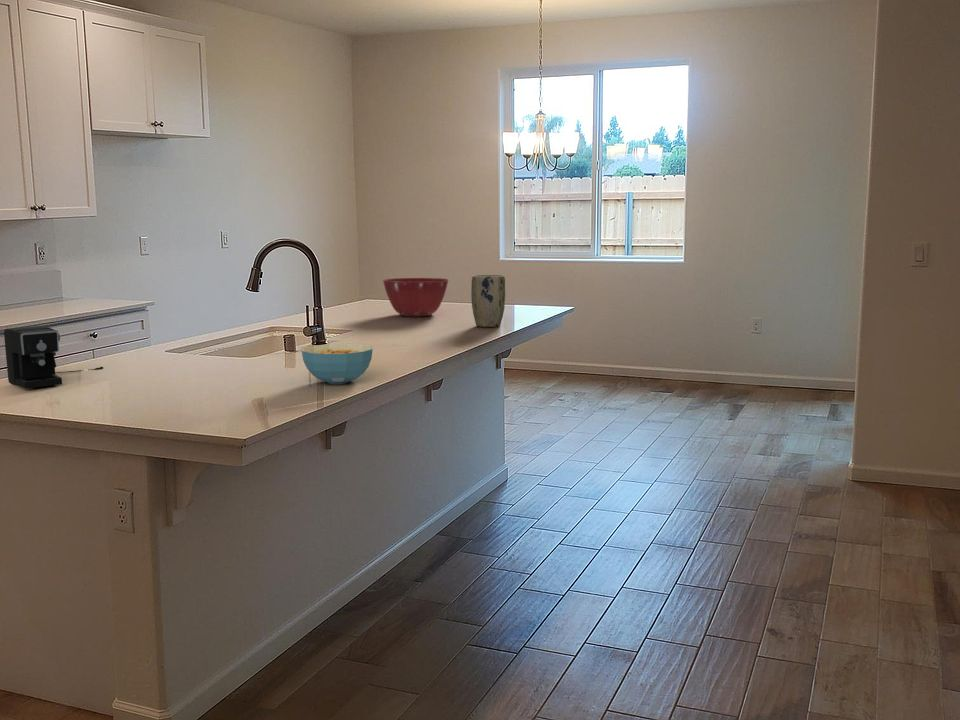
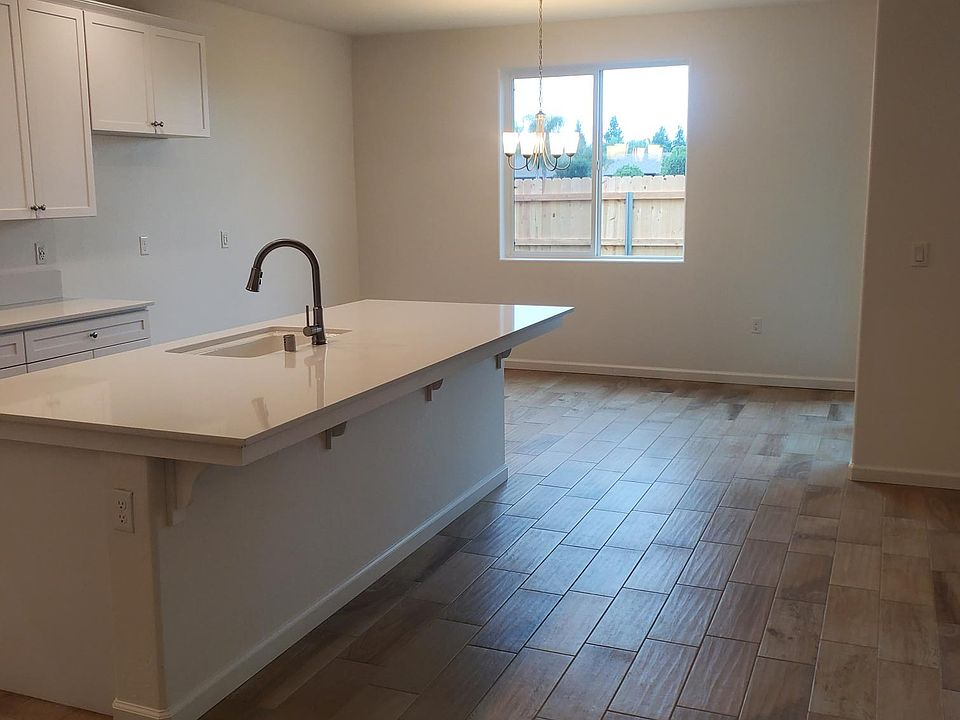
- plant pot (488, 300)
- mixing bowl (416, 297)
- coffee maker (58, 350)
- cereal bowl (337, 365)
